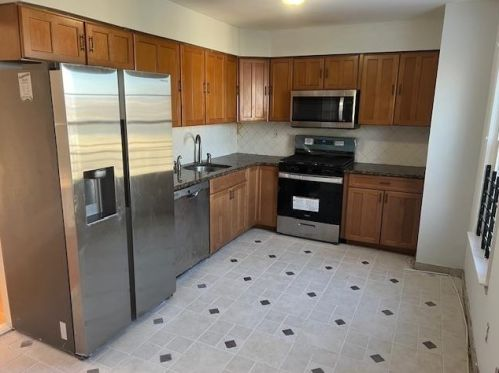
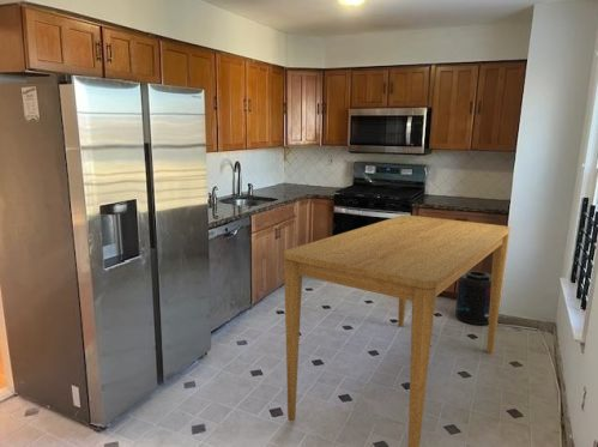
+ dining table (412, 312)
+ supplement container (475, 296)
